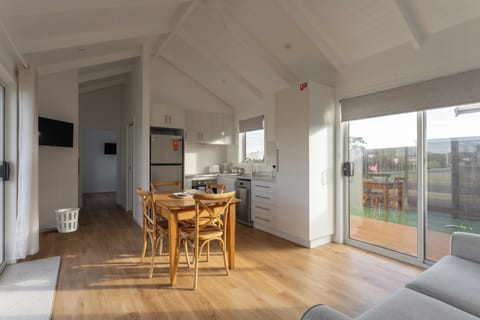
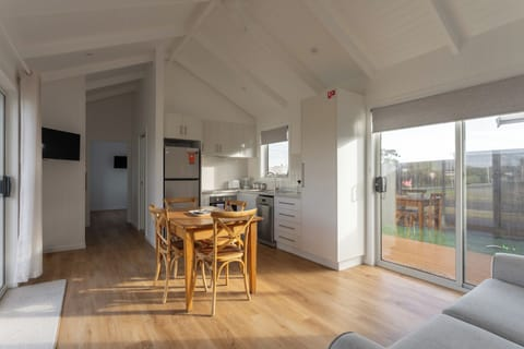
- waste basket (67, 220)
